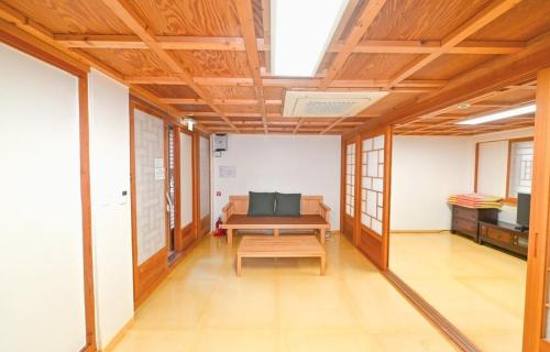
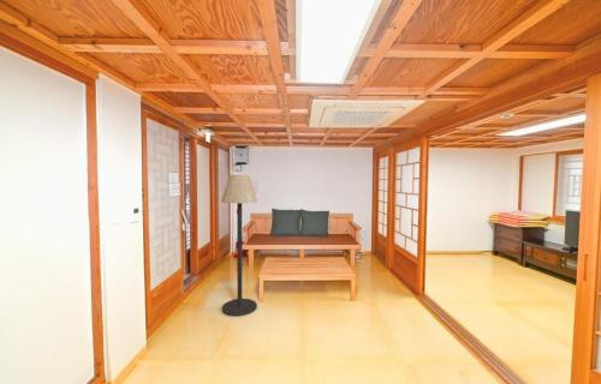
+ floor lamp (239, 241)
